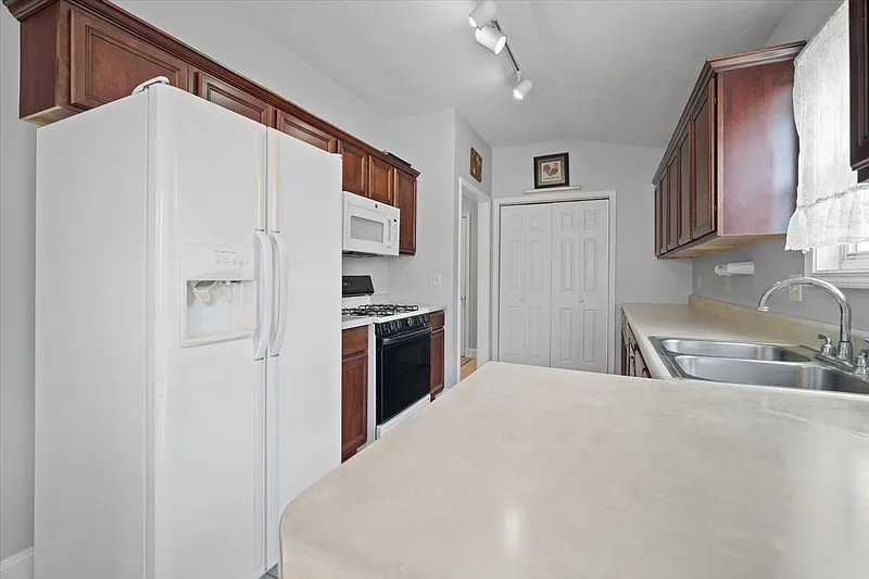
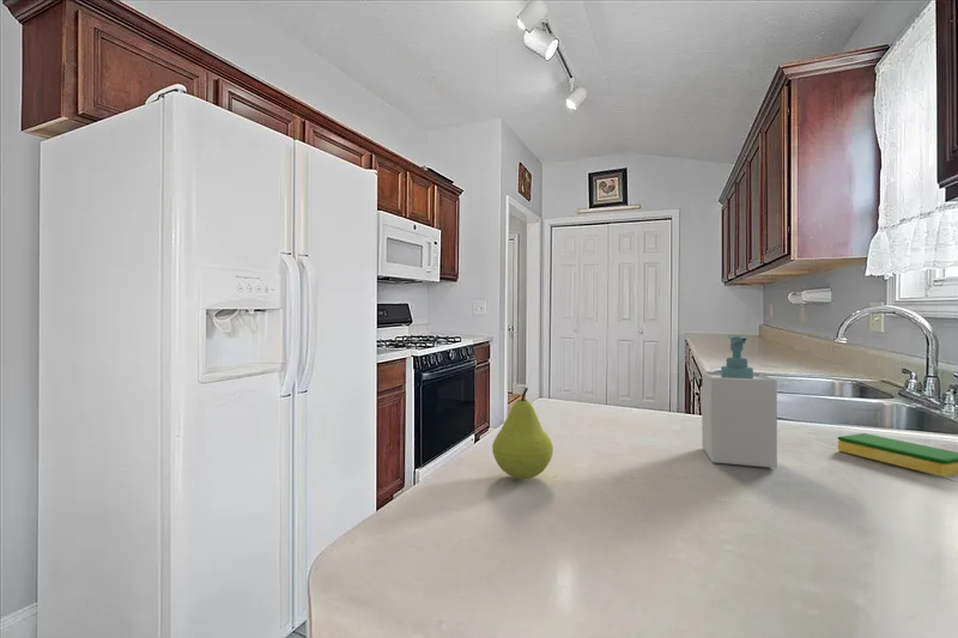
+ soap bottle (736, 396)
+ dish sponge (899, 452)
+ fruit (522, 432)
